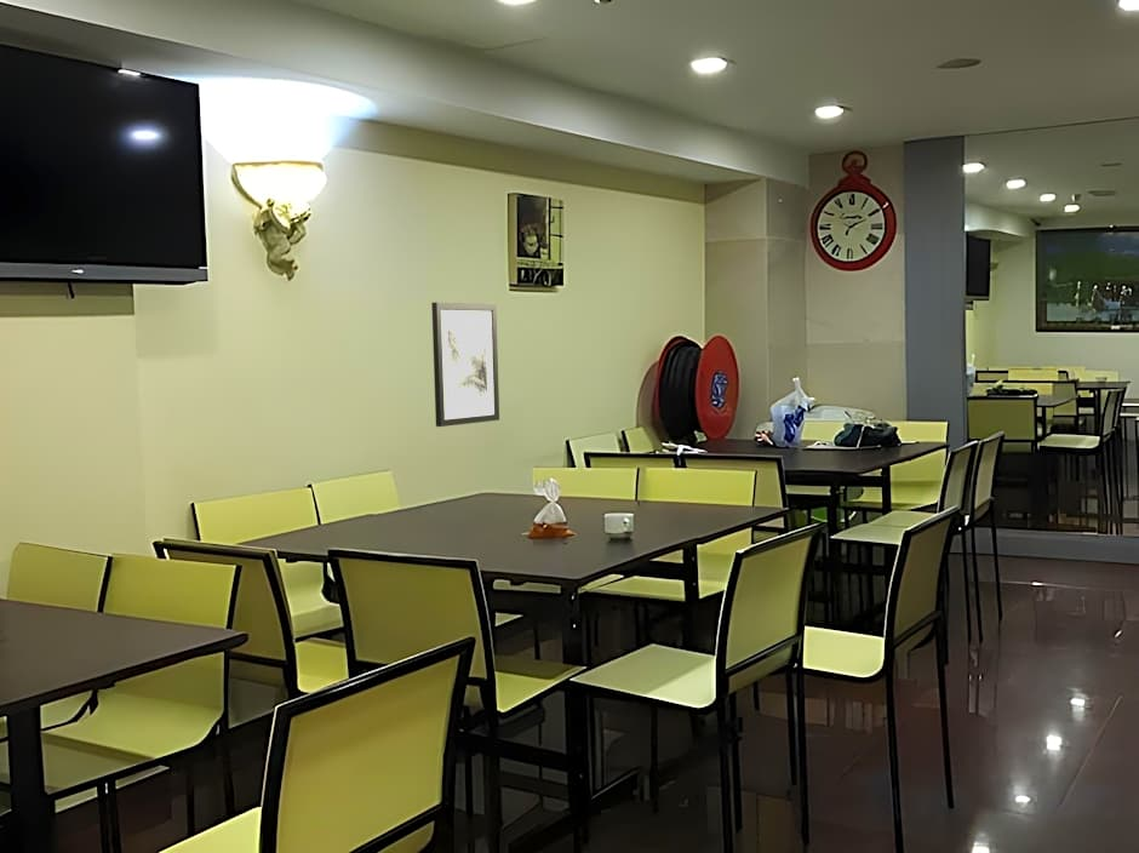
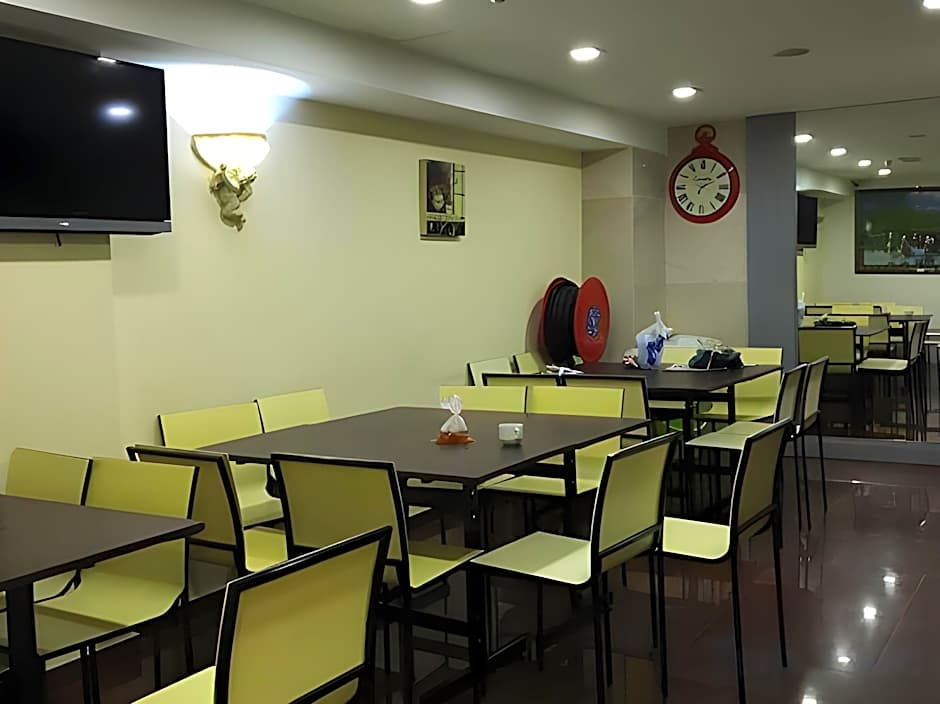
- wall art (467, 362)
